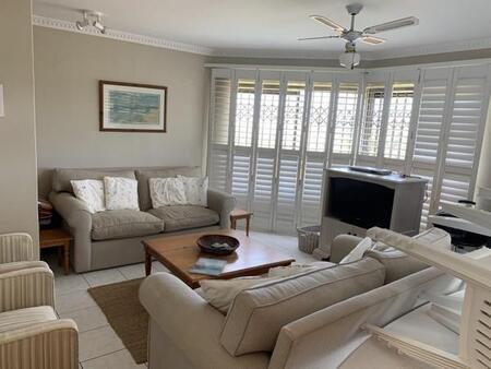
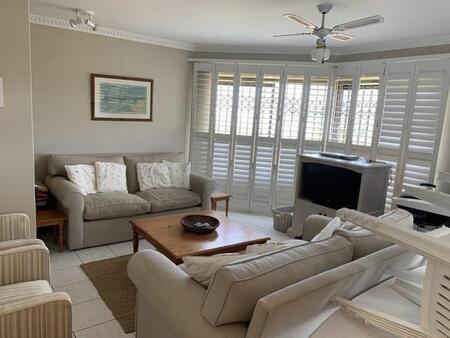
- magazine (208, 265)
